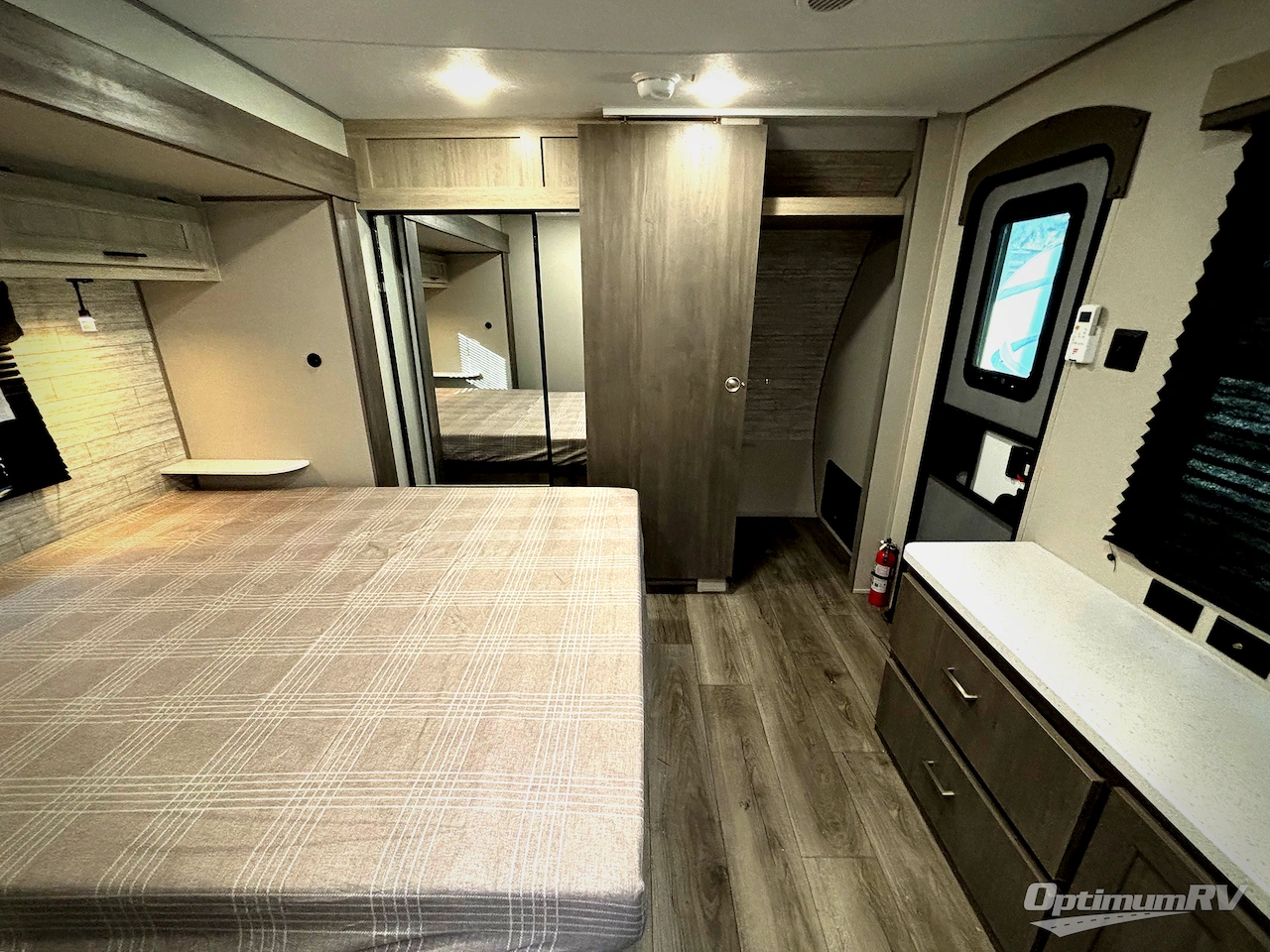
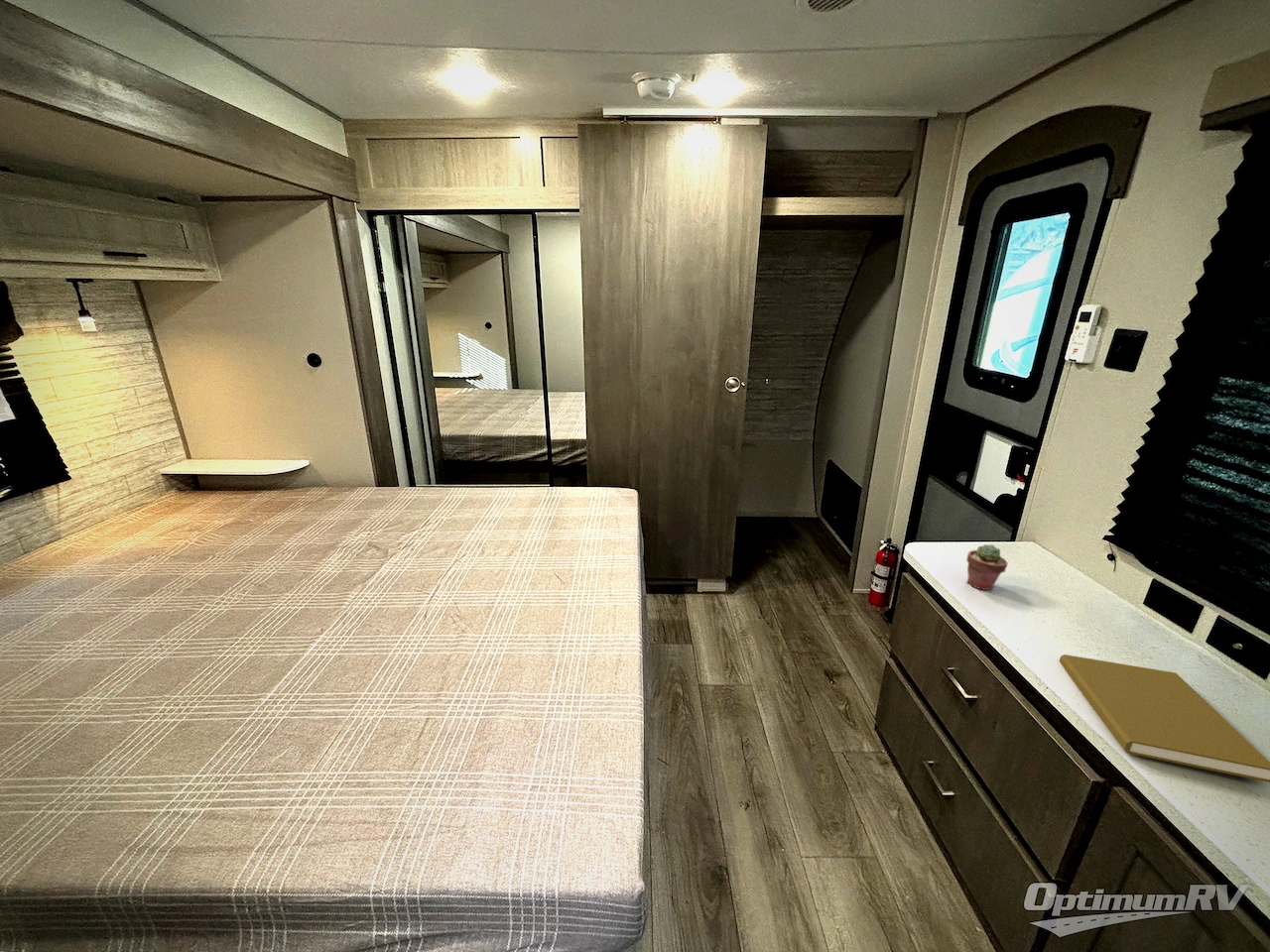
+ book (1151, 709)
+ potted succulent (985, 565)
